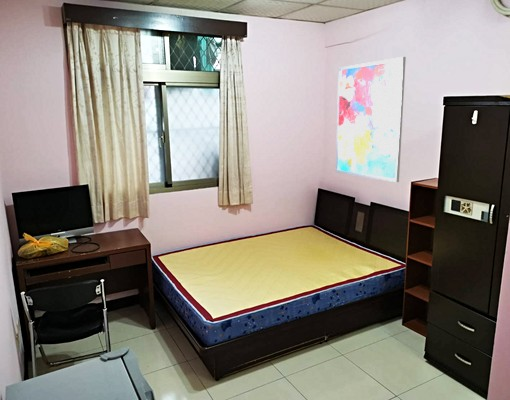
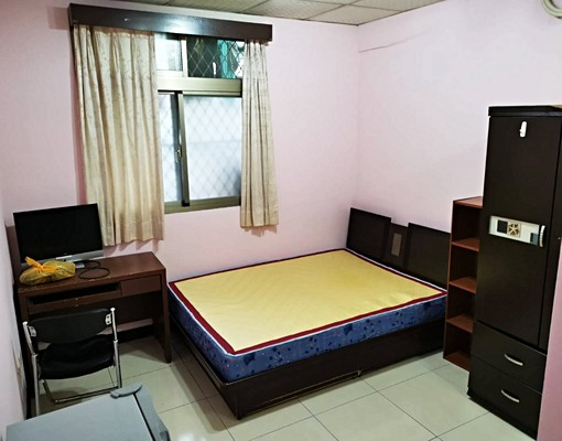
- wall art (366, 121)
